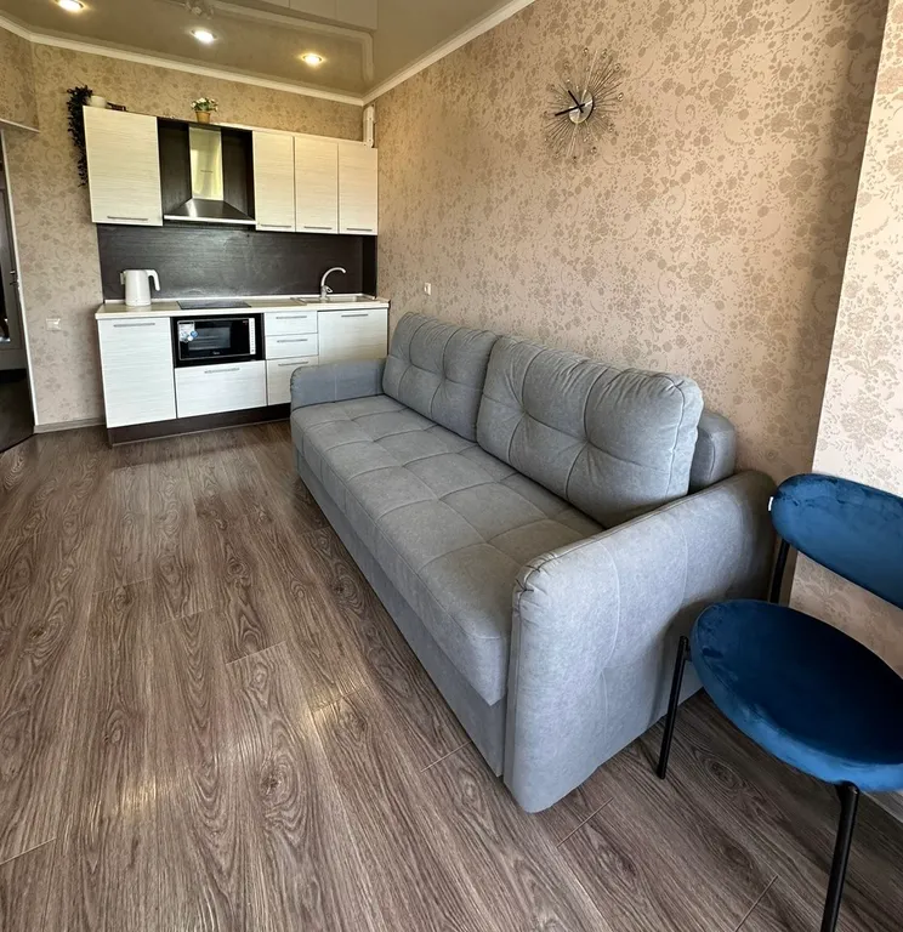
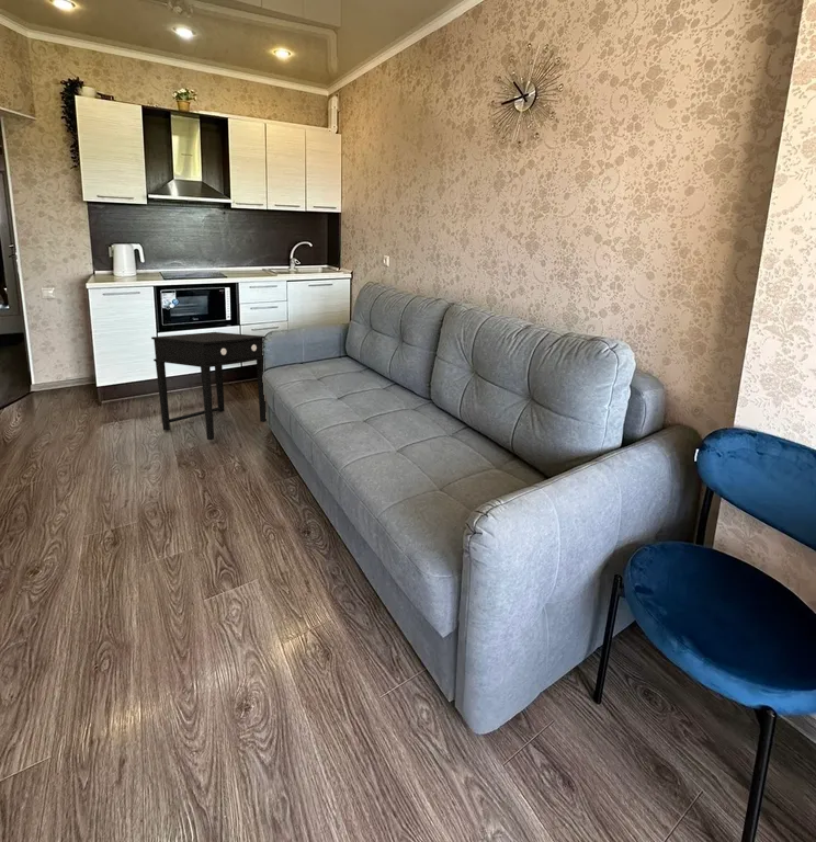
+ side table (216, 383)
